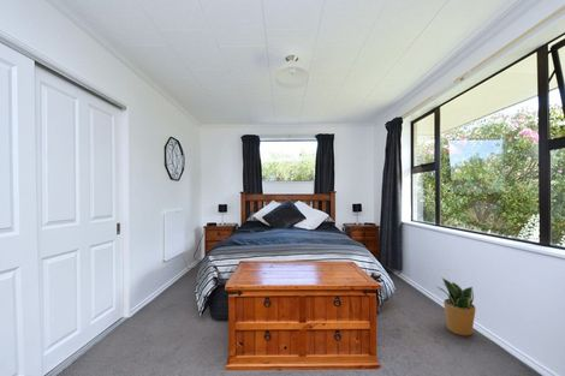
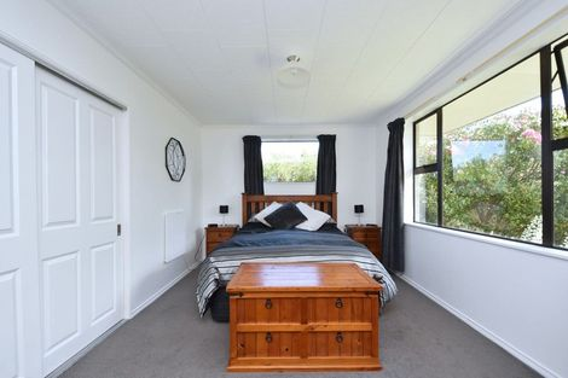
- potted plant (457, 308)
